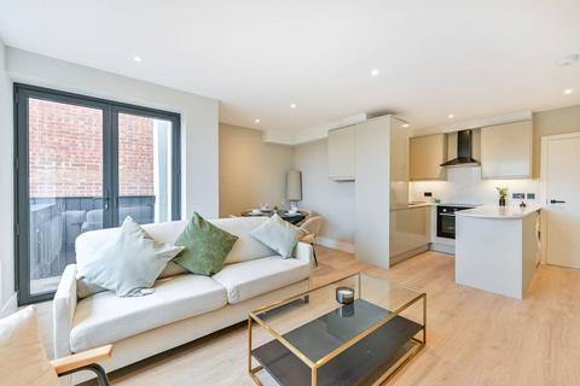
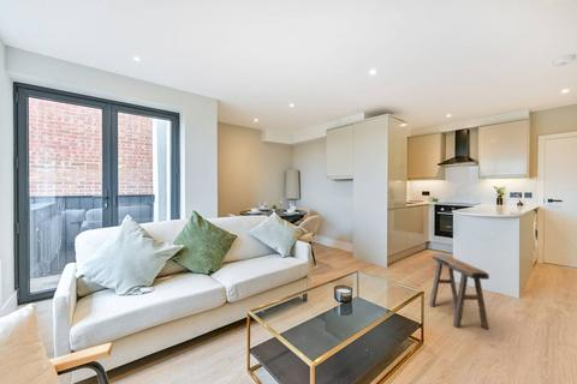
+ stool (456, 289)
